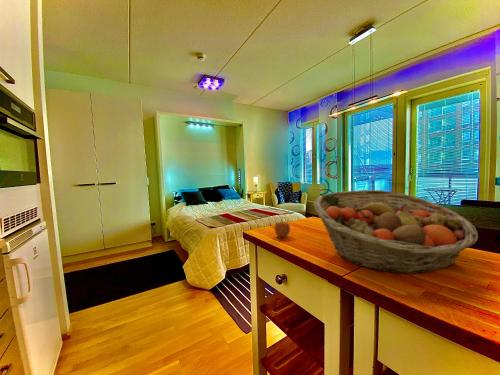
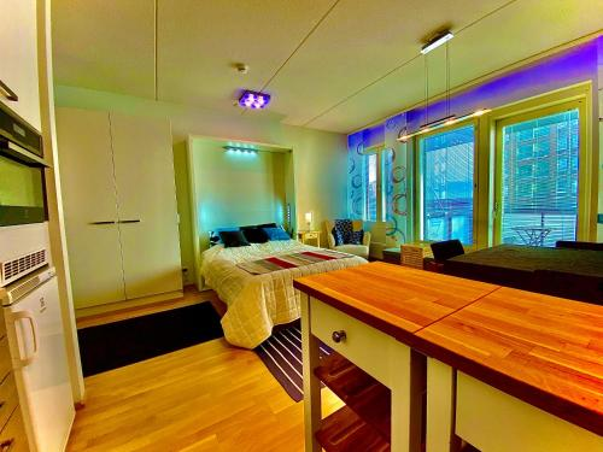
- apple (282, 227)
- fruit basket (386, 223)
